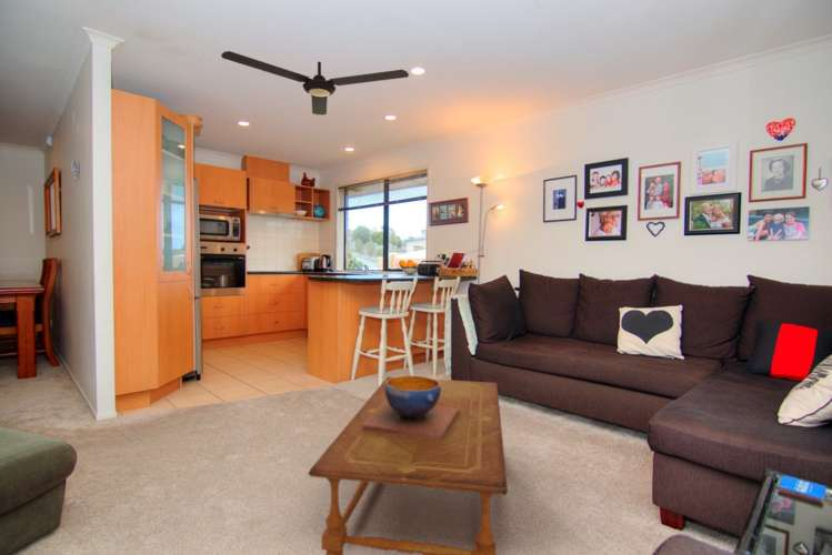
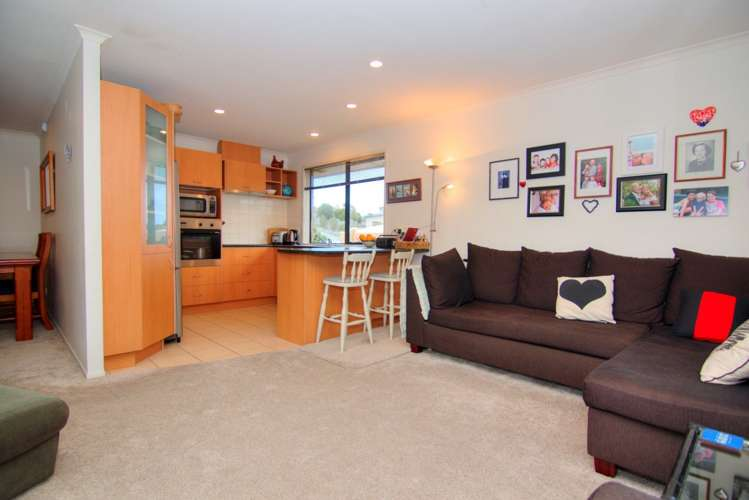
- decorative bowl (412, 401)
- ceiling fan (319, 85)
- coffee table (427, 452)
